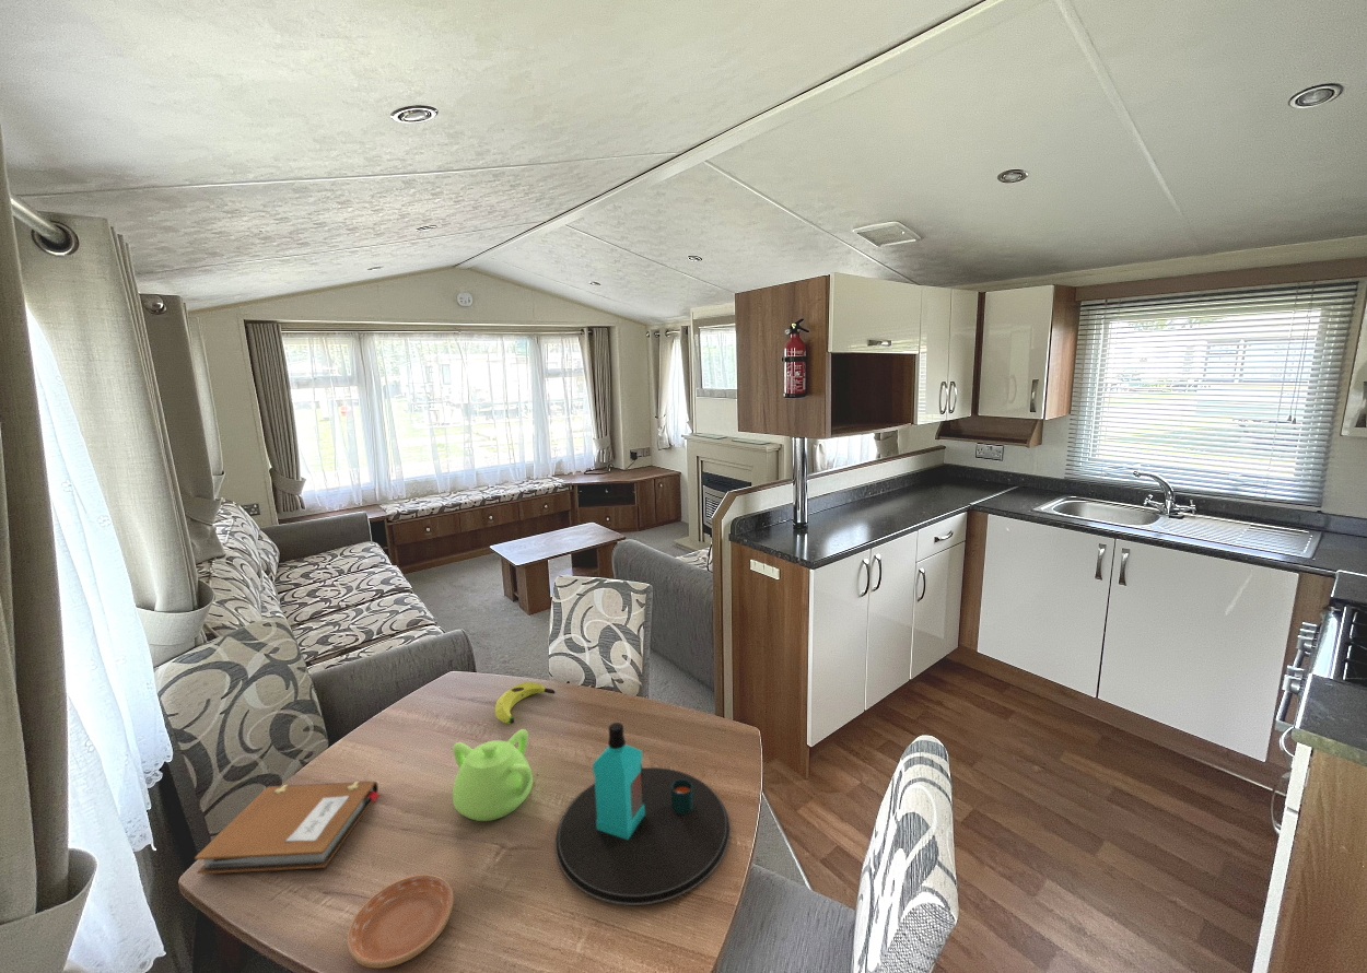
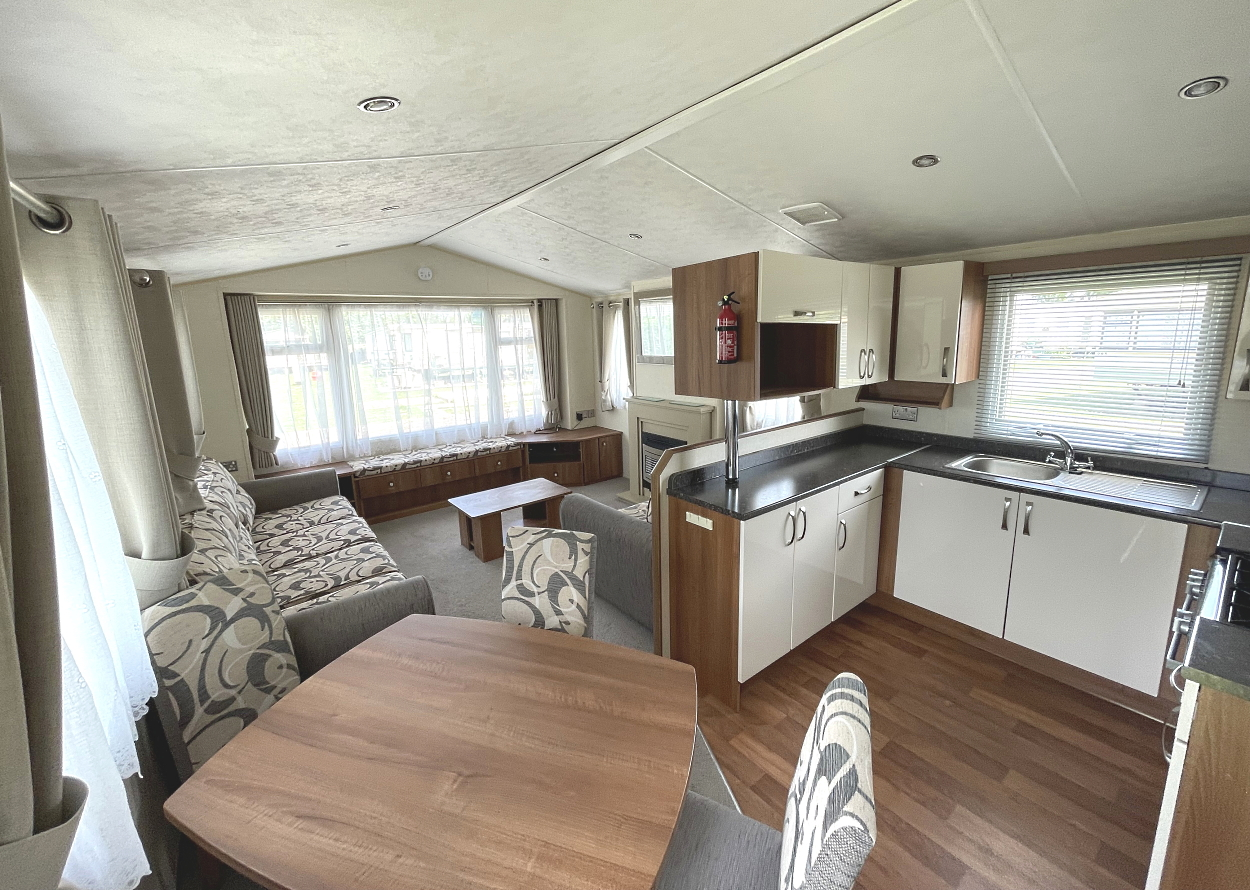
- bottle (641, 777)
- teapot (496, 767)
- banana (523, 697)
- notebook (299, 821)
- saucer (402, 922)
